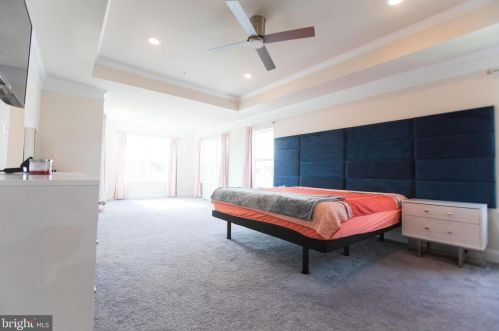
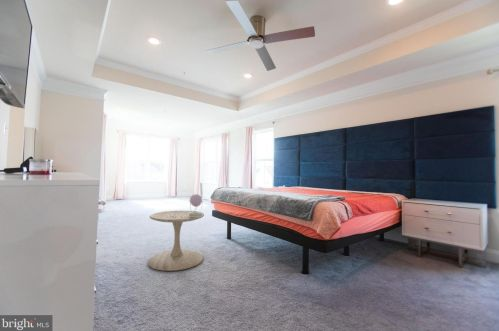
+ table lamp (189, 201)
+ side table (177, 237)
